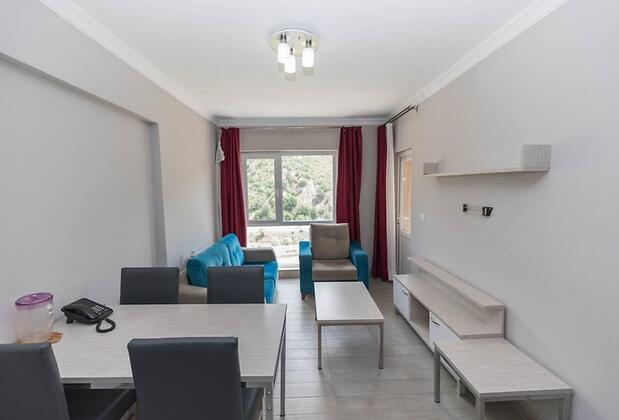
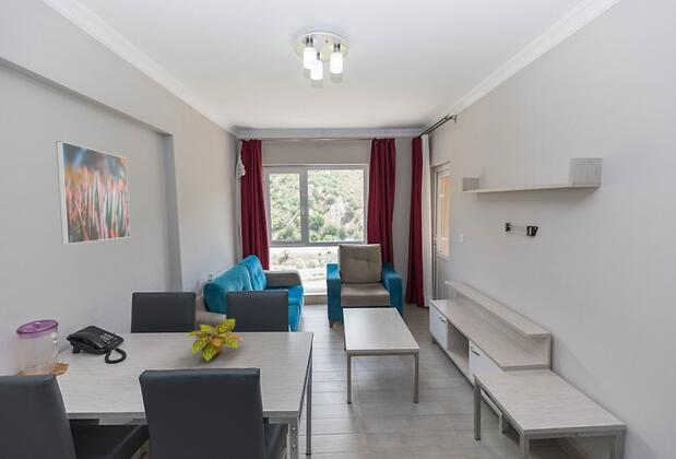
+ plant (213, 339)
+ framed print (97, 196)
